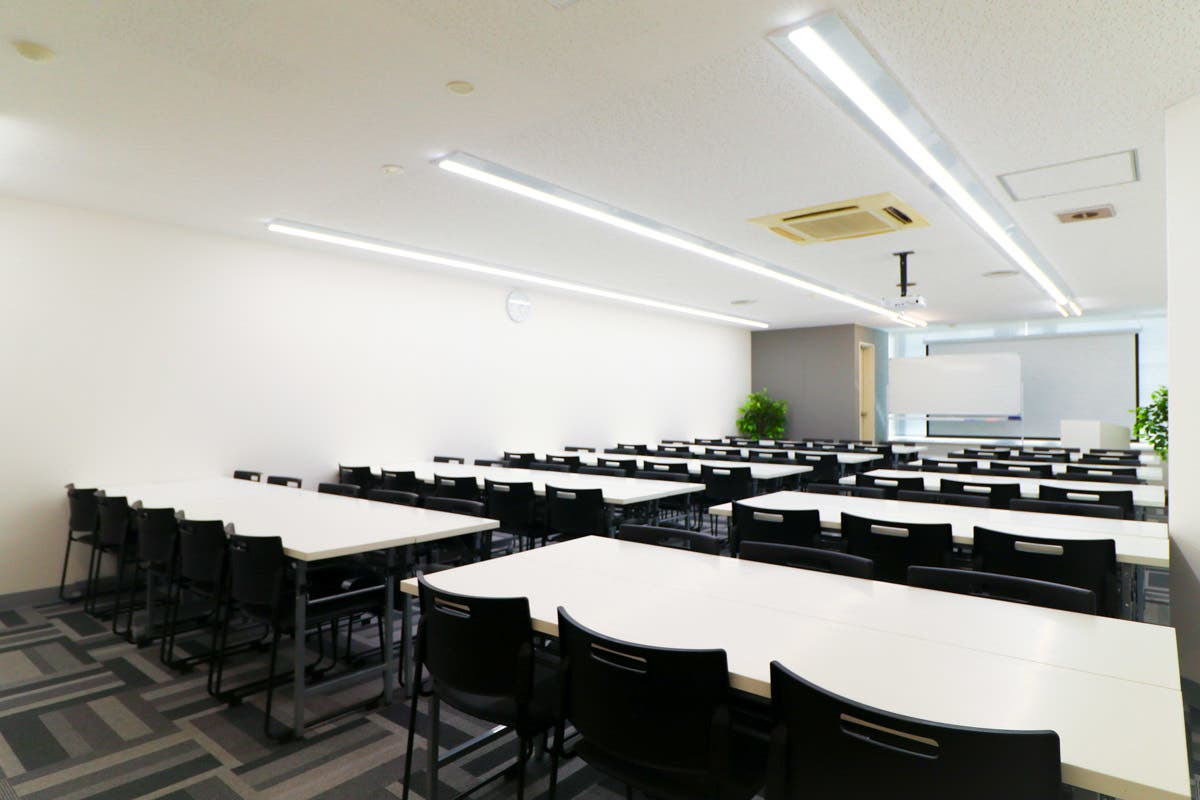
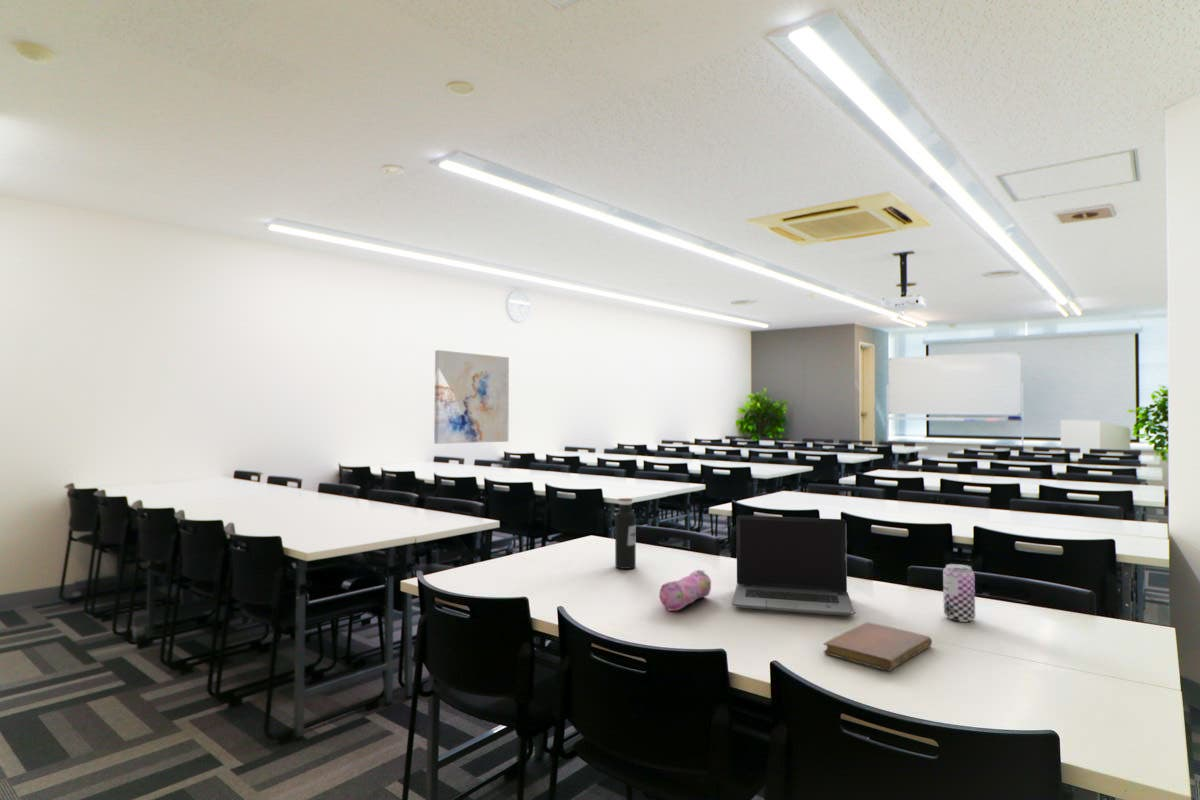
+ water bottle (625, 532)
+ pencil case (686, 588)
+ beer can (958, 592)
+ wall art (473, 398)
+ notebook (878, 644)
+ laptop computer (791, 562)
